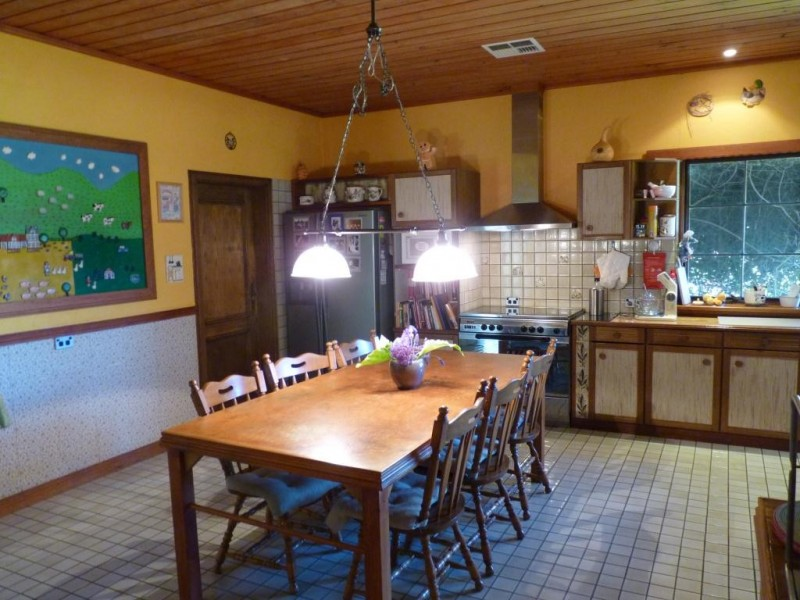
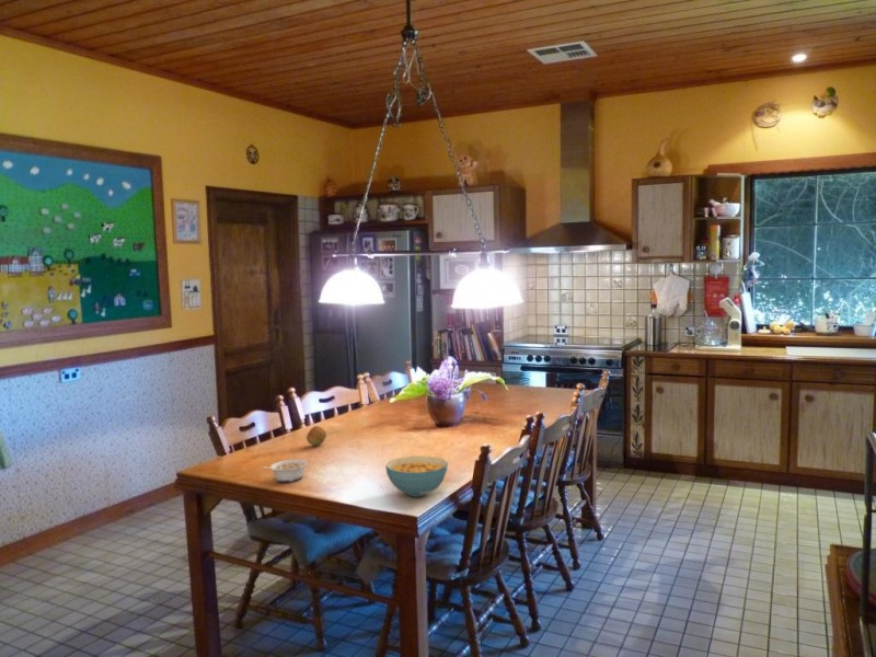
+ legume (288, 470)
+ cereal bowl (417, 479)
+ fruit (316, 436)
